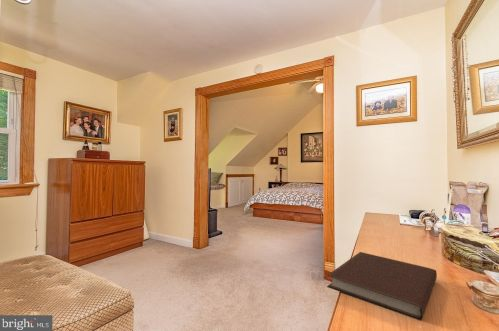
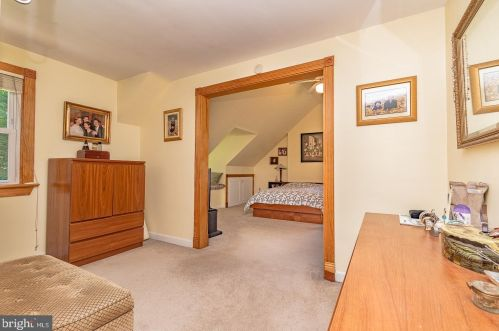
- notebook (383, 278)
